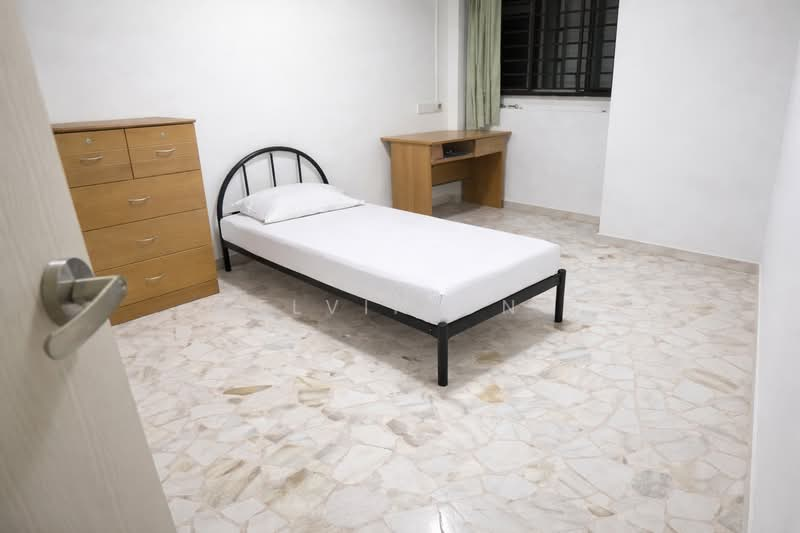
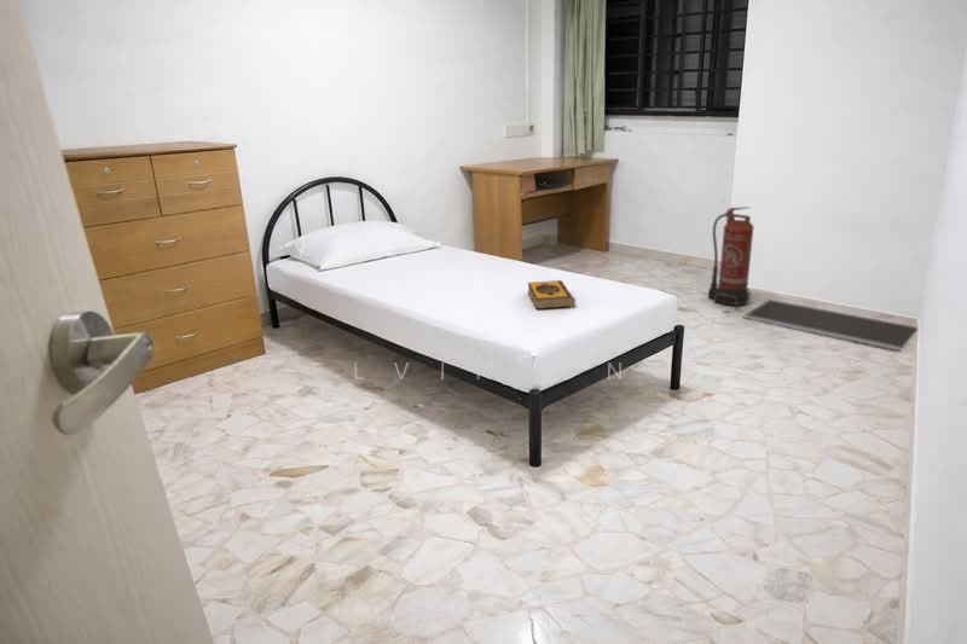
+ door mat (828, 323)
+ hardback book (550, 294)
+ fire extinguisher (730, 254)
